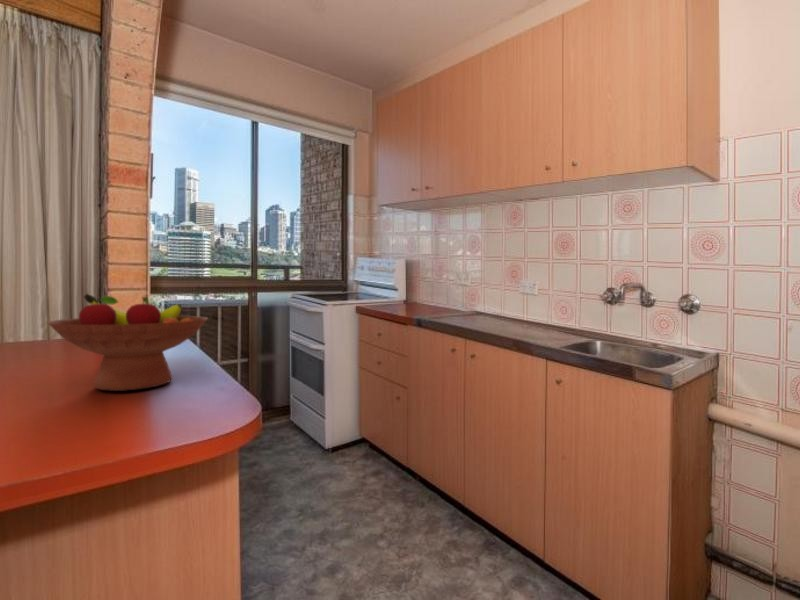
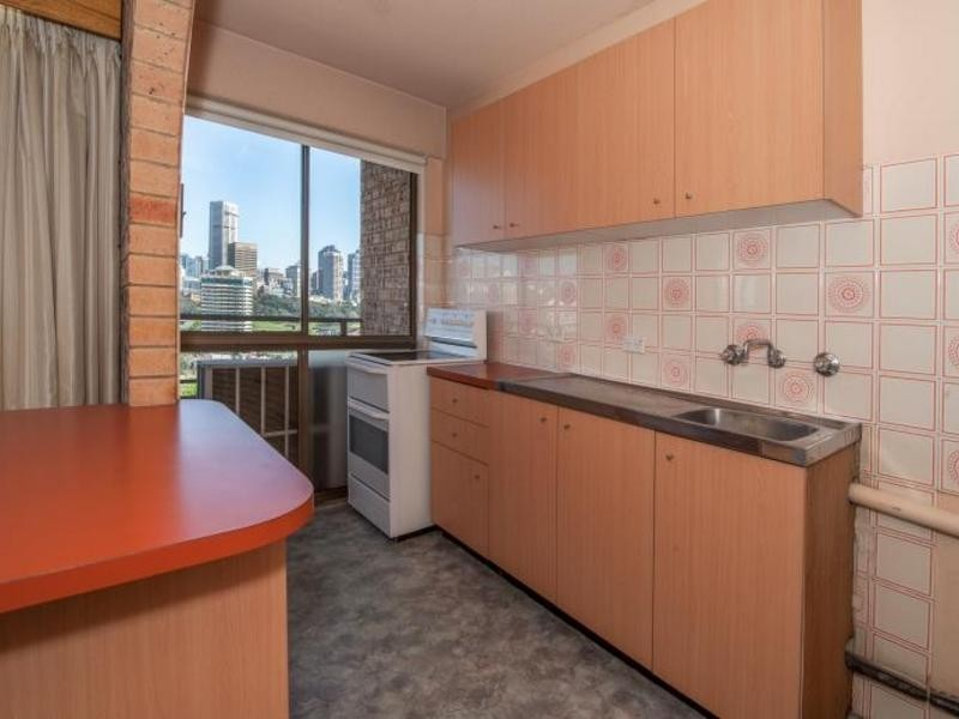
- fruit bowl (134, 339)
